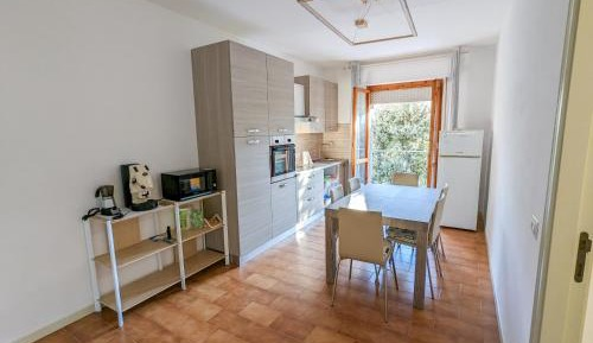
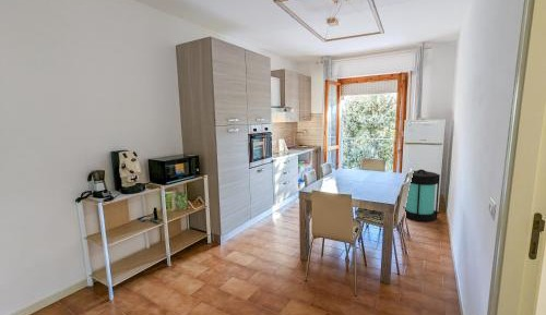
+ lantern (419, 193)
